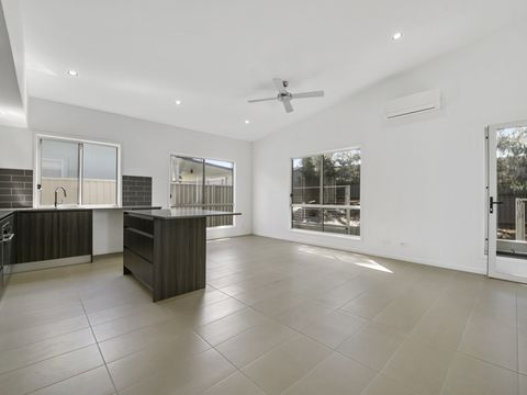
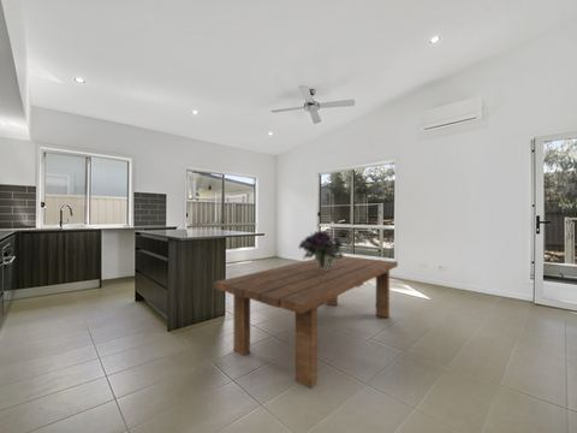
+ bouquet (322, 249)
+ dining table (322, 299)
